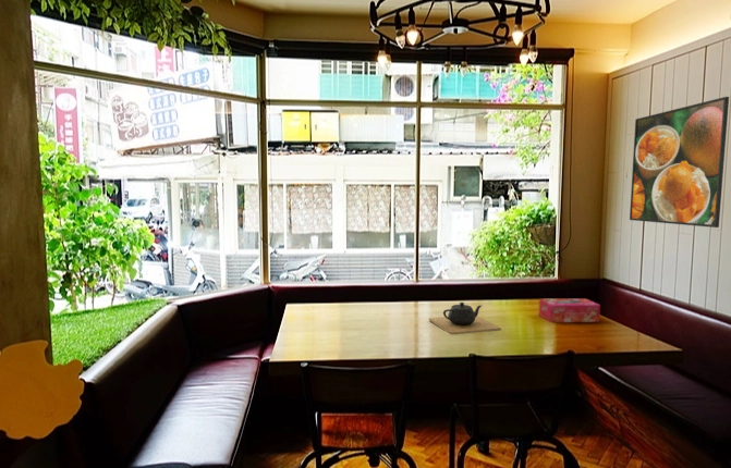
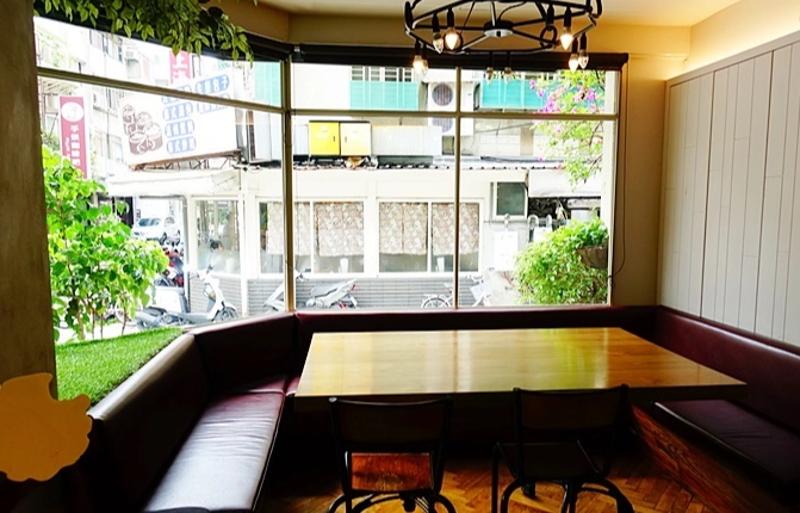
- tissue box (568, 310)
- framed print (672, 167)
- teapot (463, 313)
